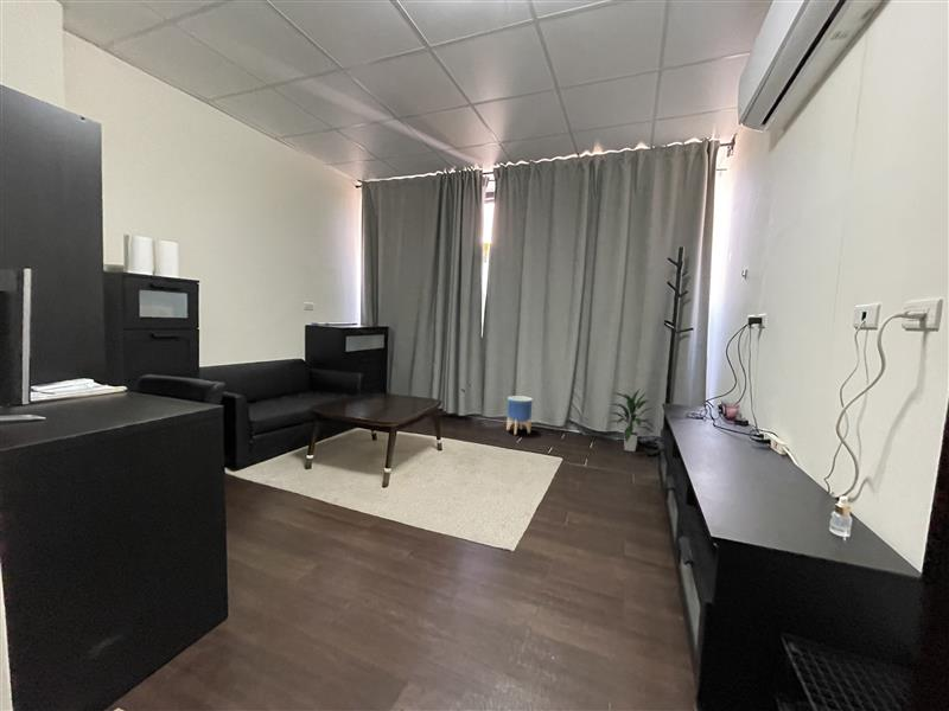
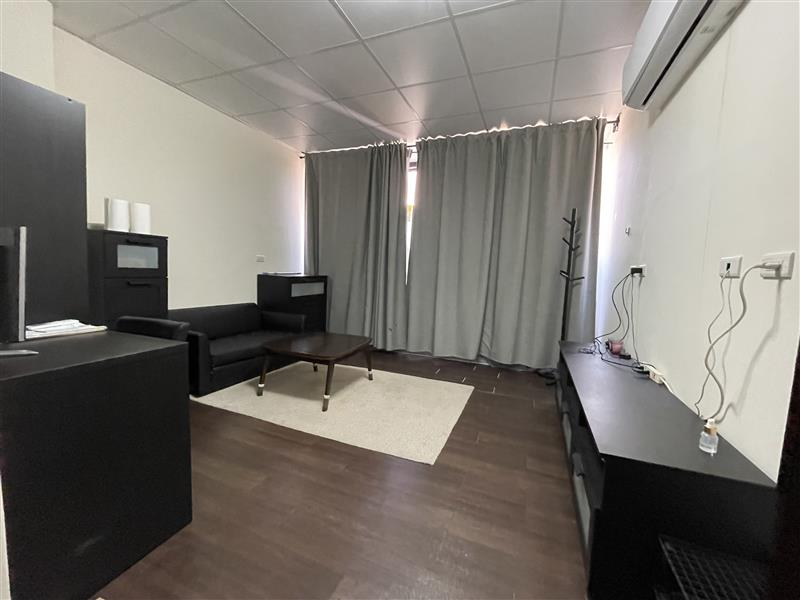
- indoor plant (630, 419)
- planter (518, 415)
